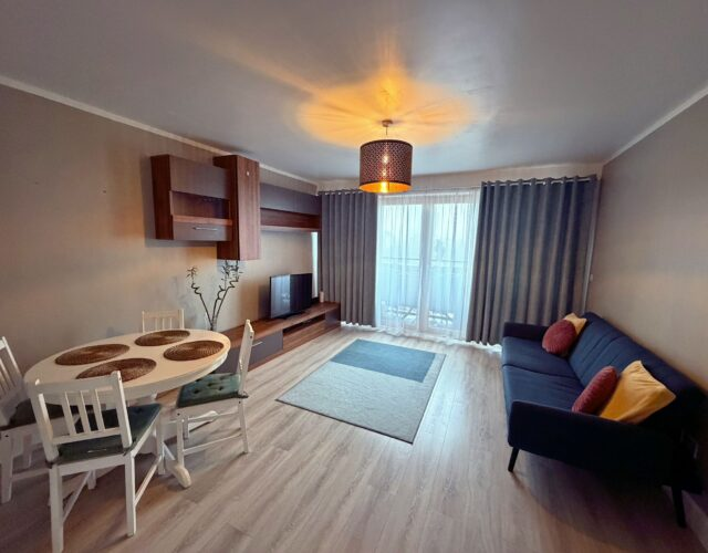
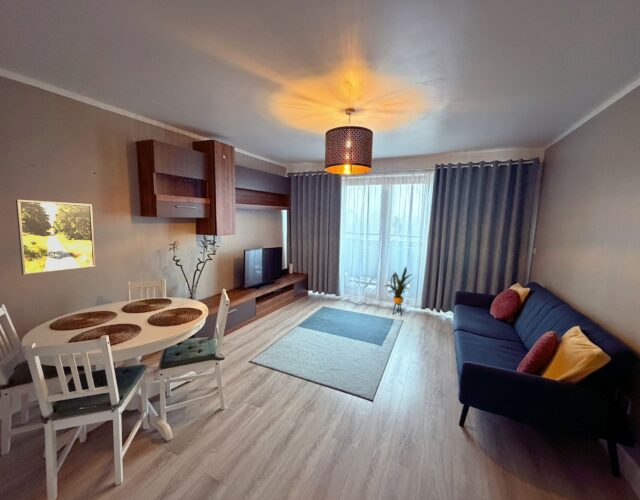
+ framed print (59, 236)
+ house plant (401, 291)
